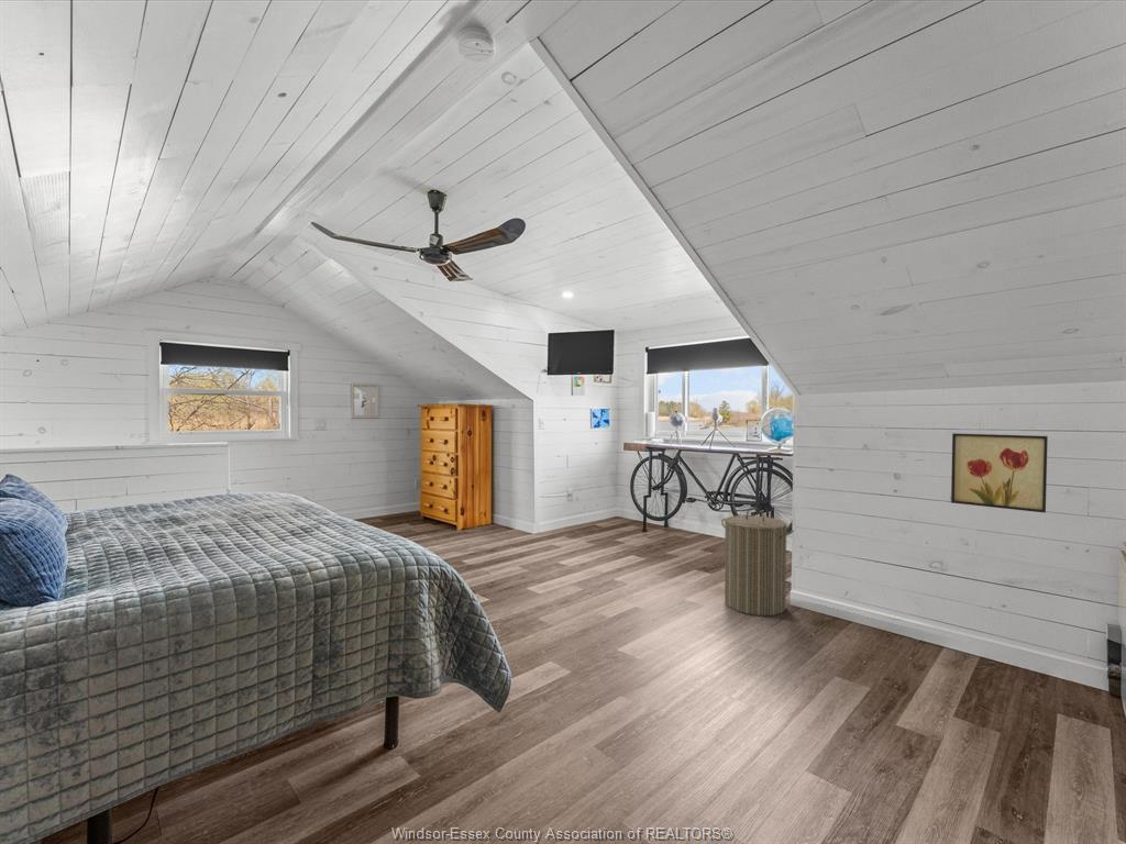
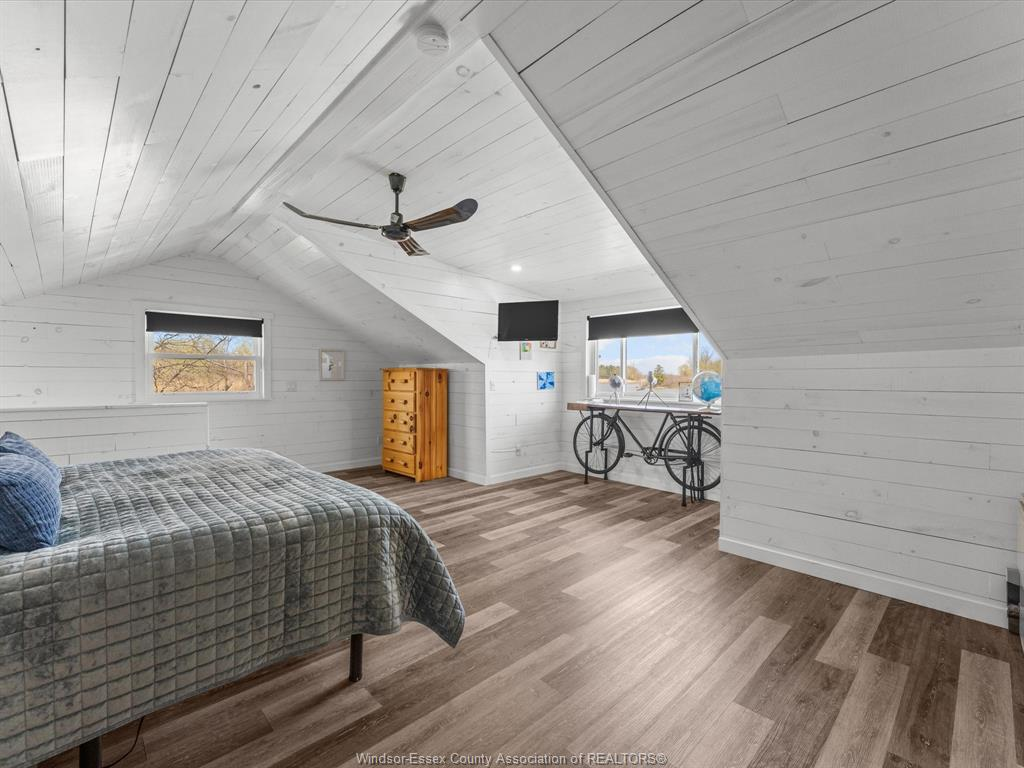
- wall art (996, 470)
- laundry hamper (754, 556)
